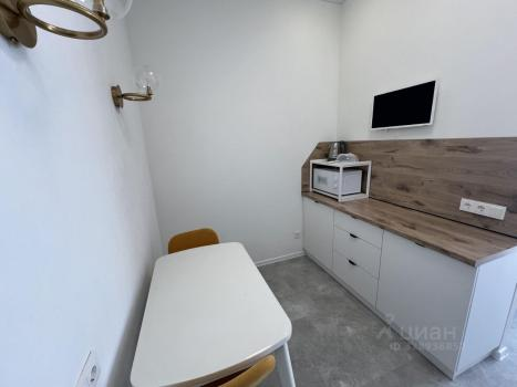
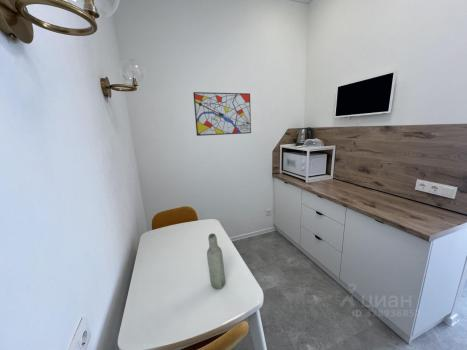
+ bottle (215, 260)
+ wall art (224, 114)
